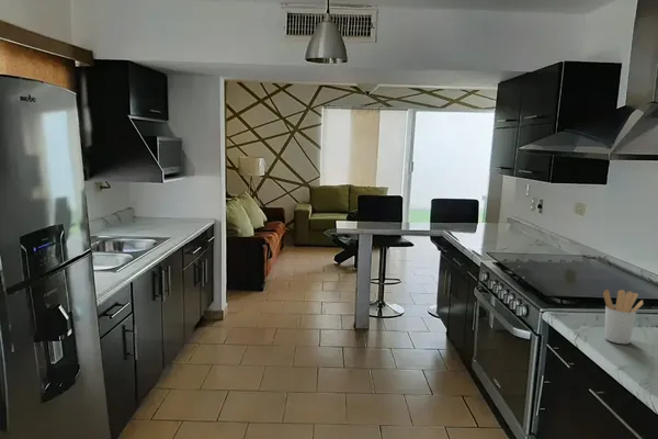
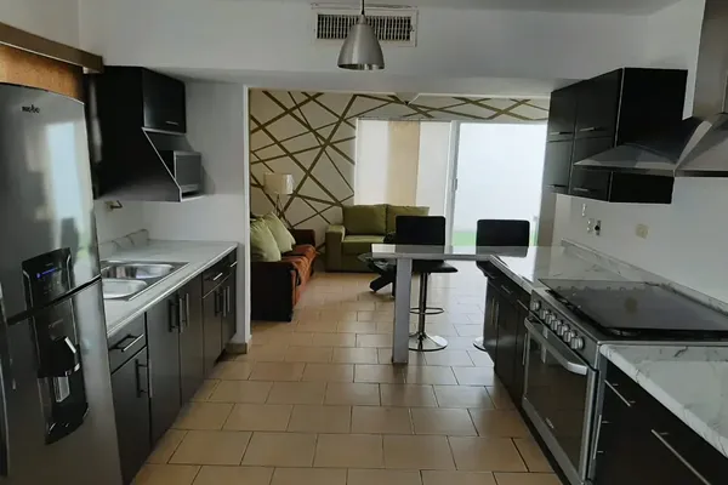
- utensil holder (621, 315)
